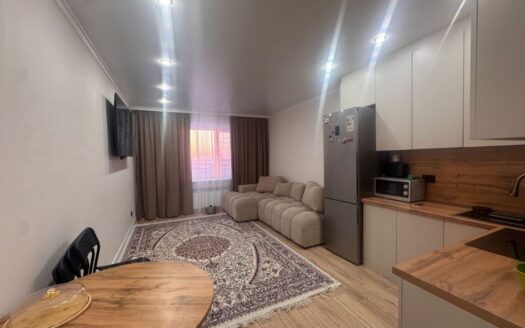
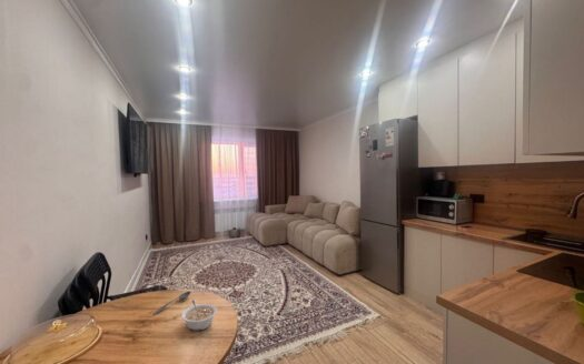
+ legume (198, 316)
+ soupspoon (171, 301)
